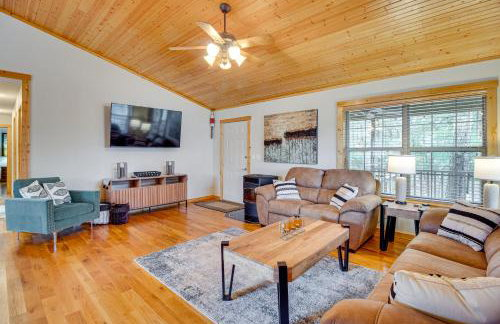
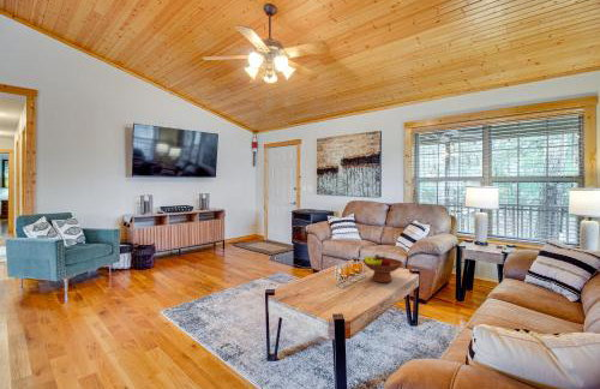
+ fruit bowl (382, 267)
